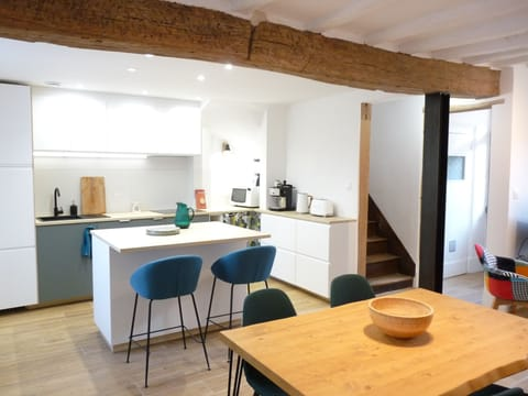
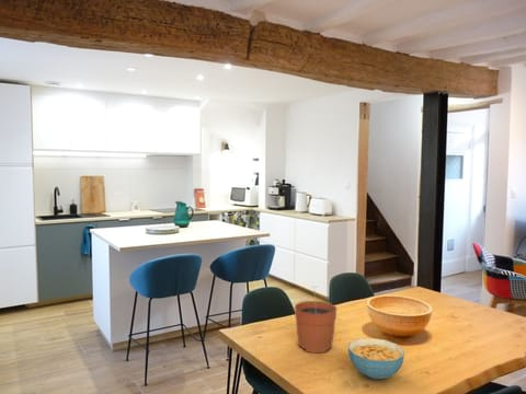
+ plant pot (315, 316)
+ cereal bowl (375, 361)
